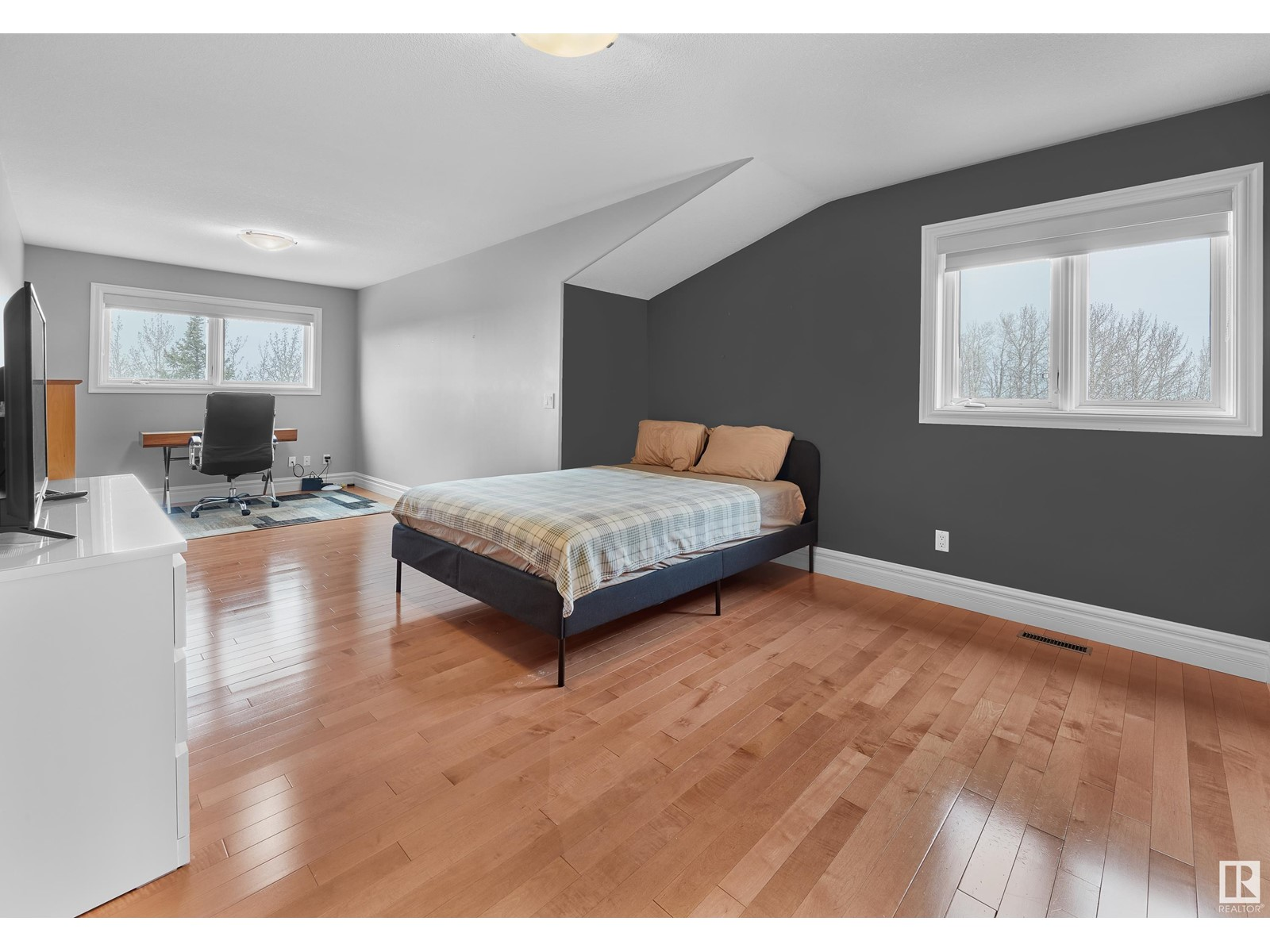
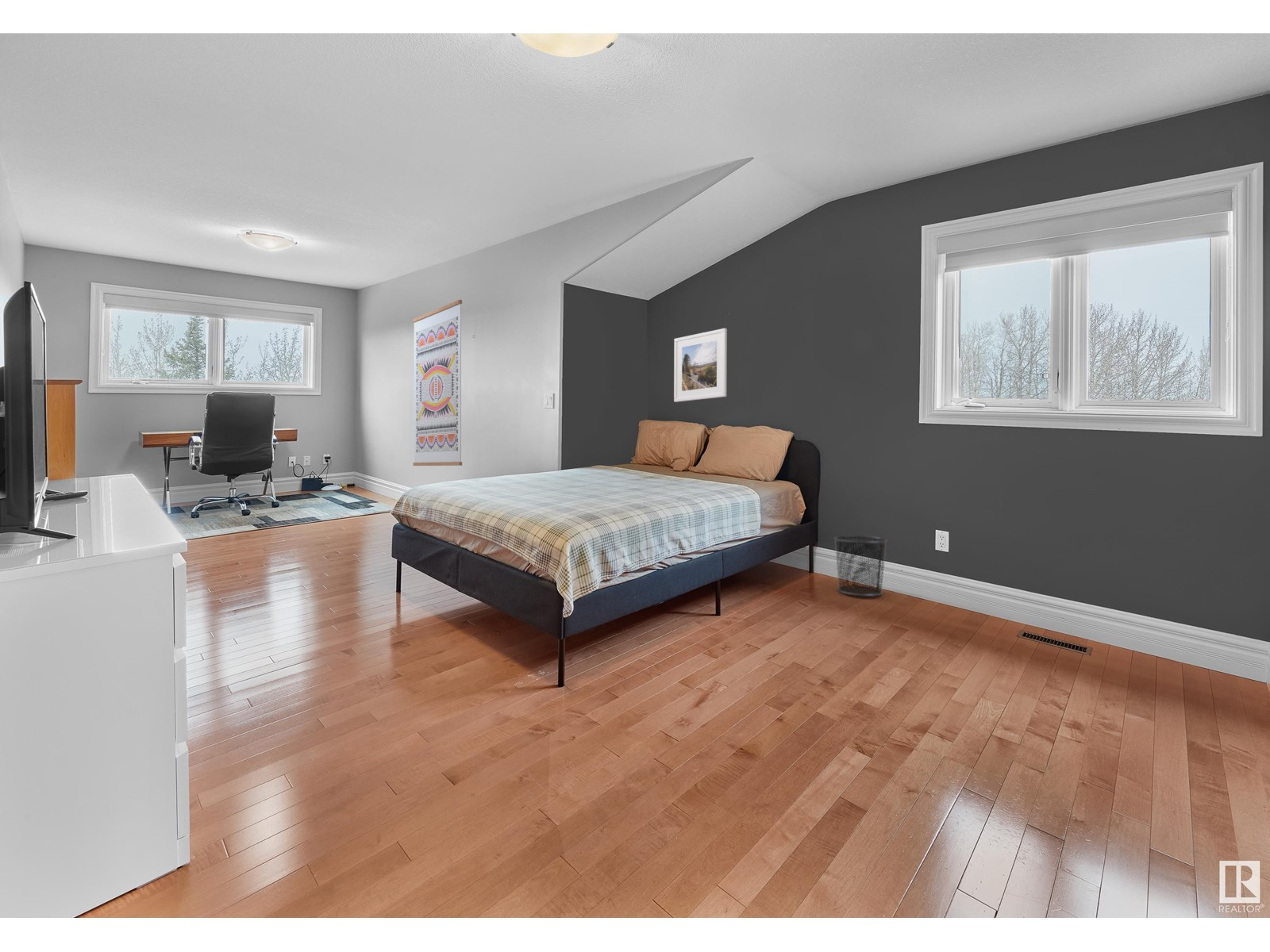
+ waste bin (860, 565)
+ wall art (436, 388)
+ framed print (699, 367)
